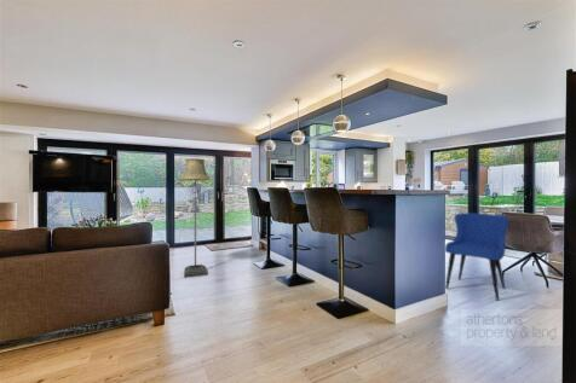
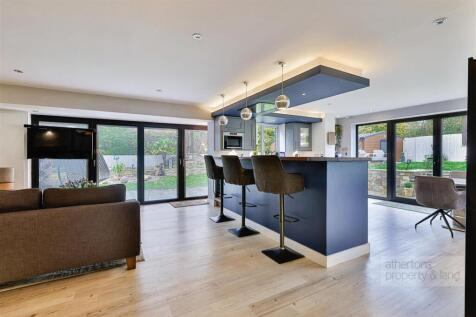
- floor lamp (195, 216)
- dining chair (476, 251)
